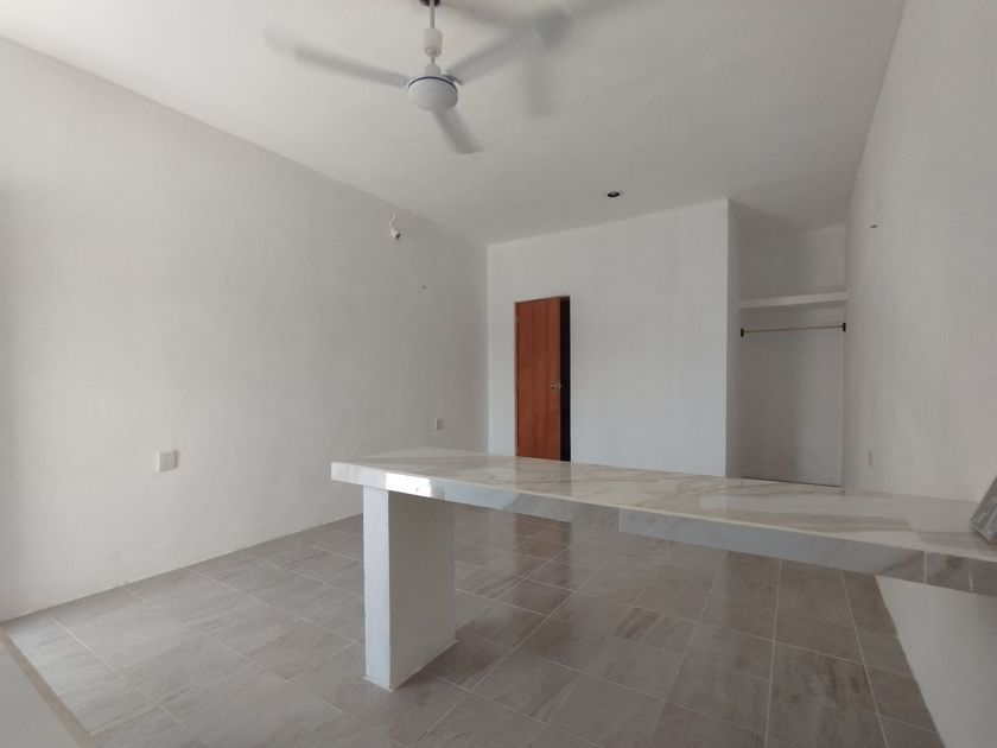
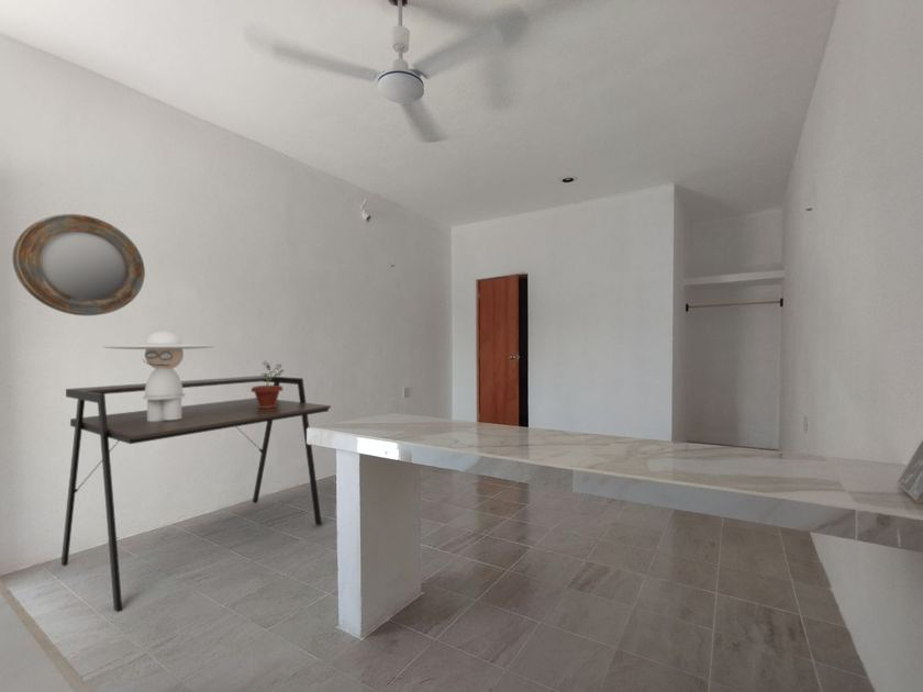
+ home mirror (85, 266)
+ potted plant (267, 382)
+ straw hat (162, 375)
+ desk (201, 432)
